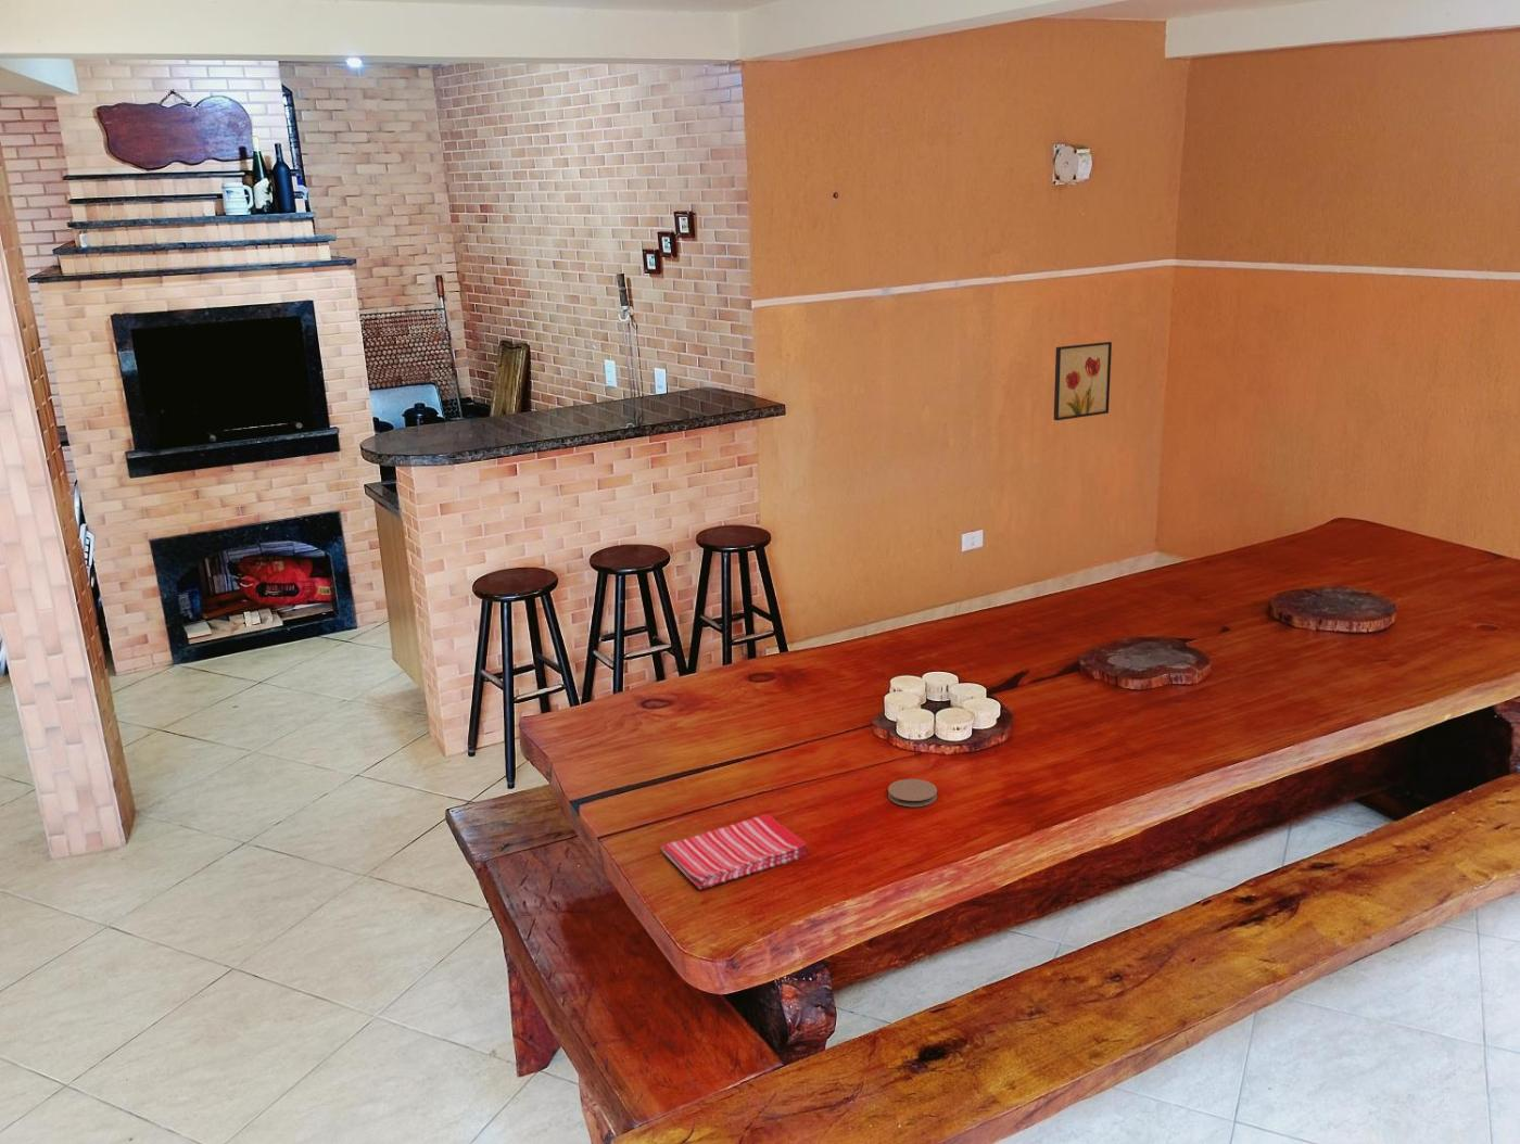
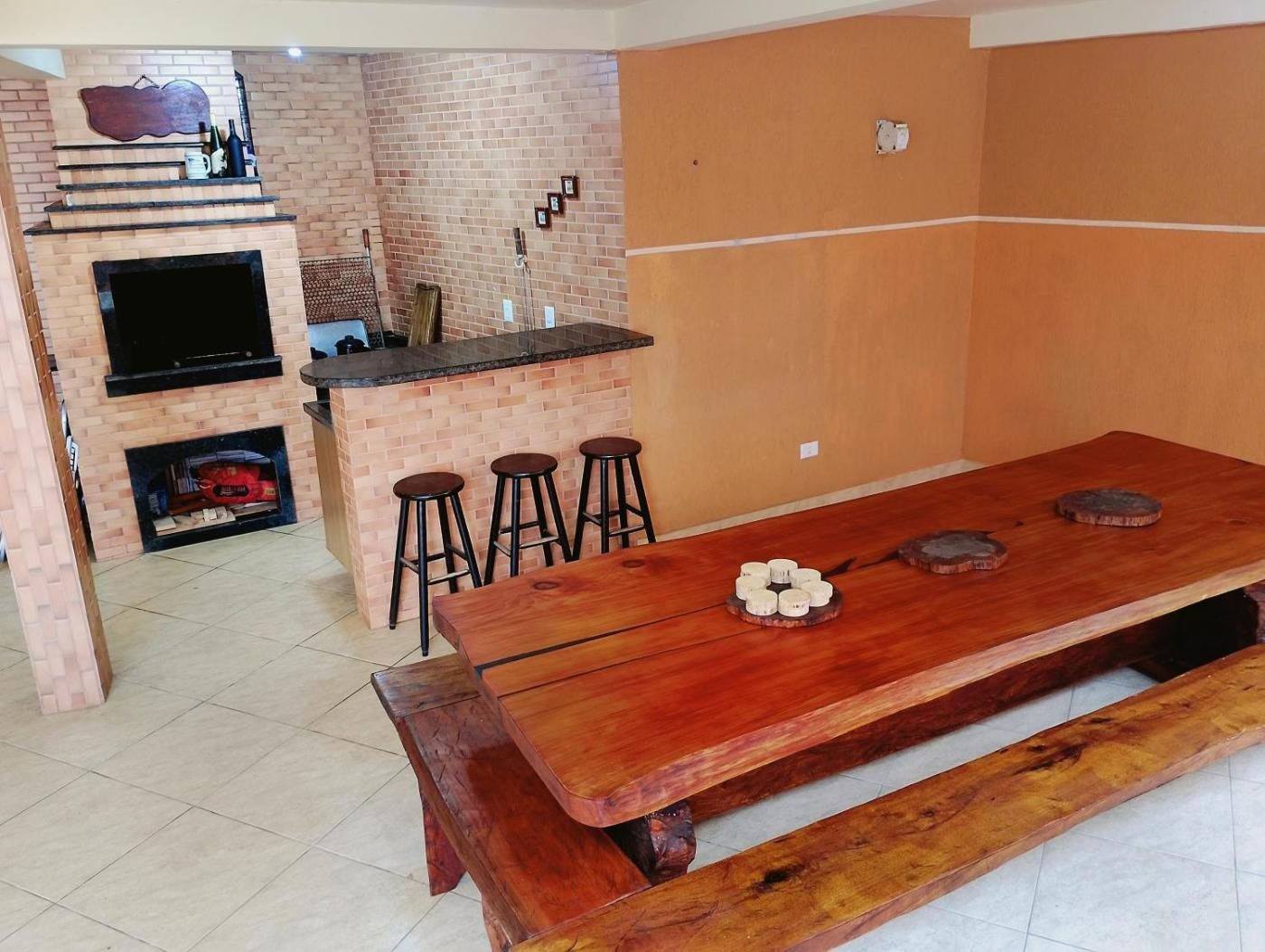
- wall art (1081, 380)
- dish towel (735, 847)
- coaster (912, 792)
